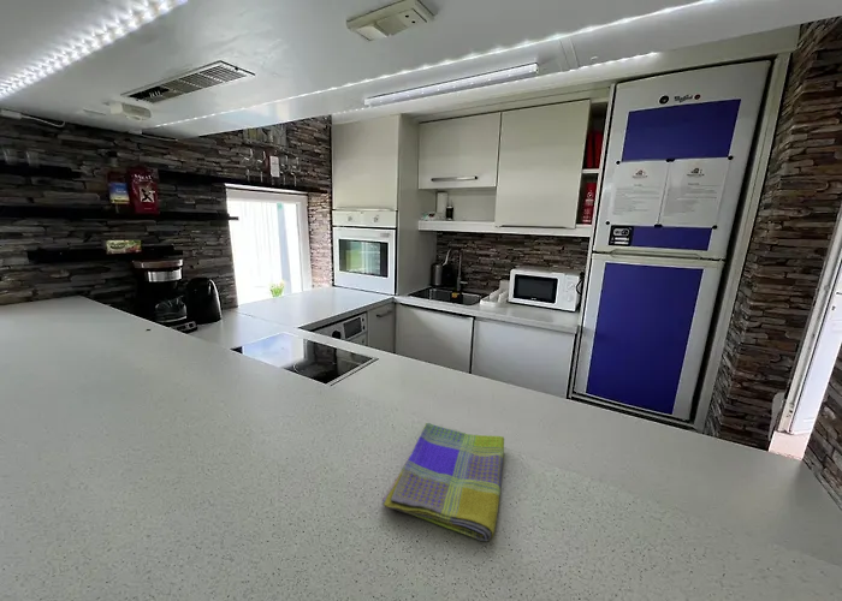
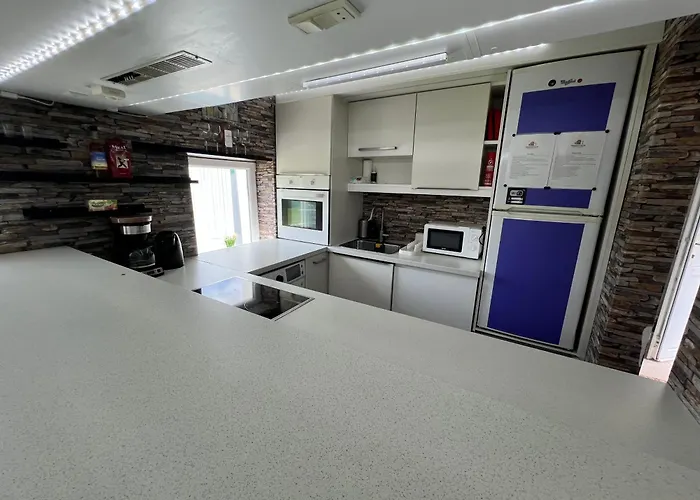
- dish towel (451, 469)
